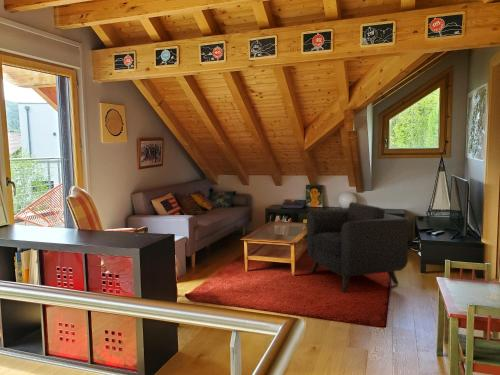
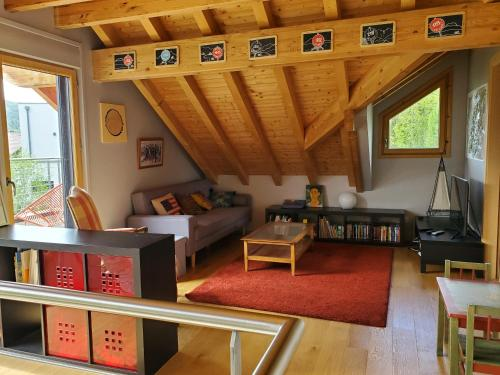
- armchair (352, 241)
